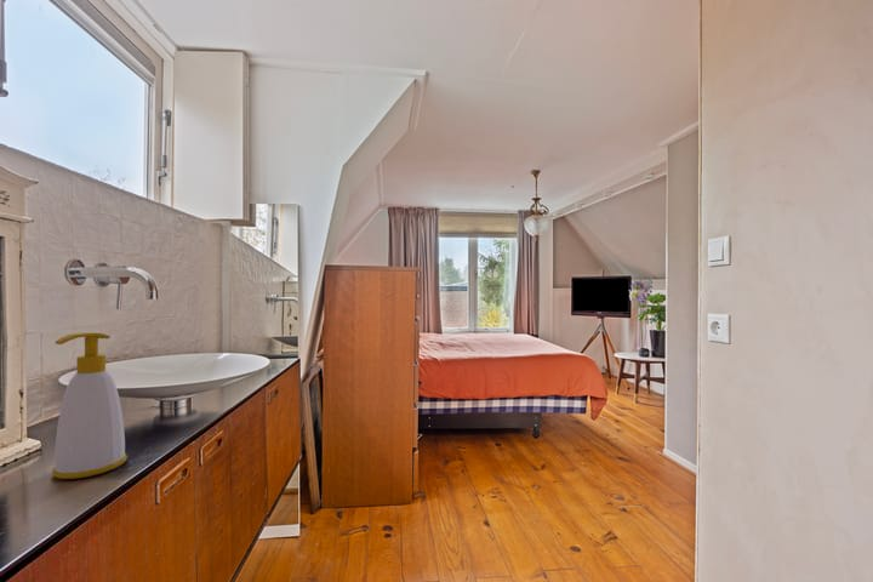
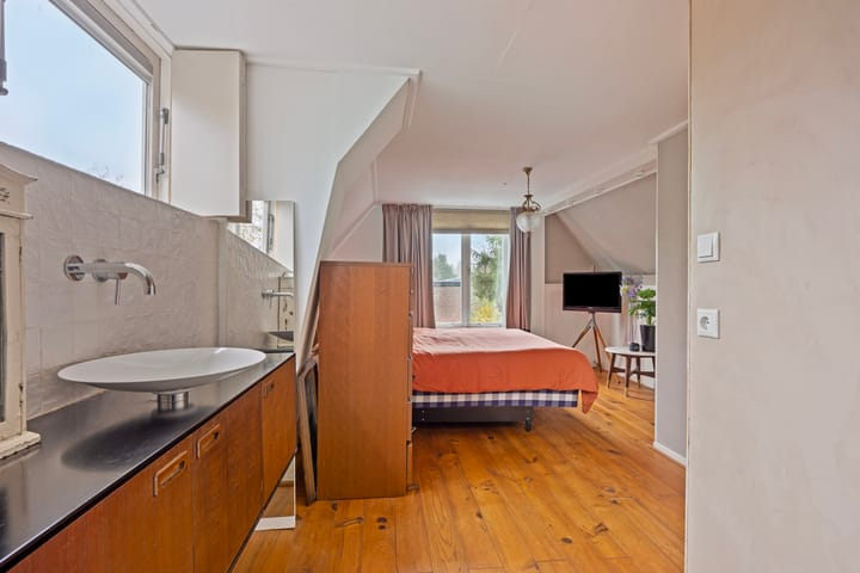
- soap bottle (90, 400)
